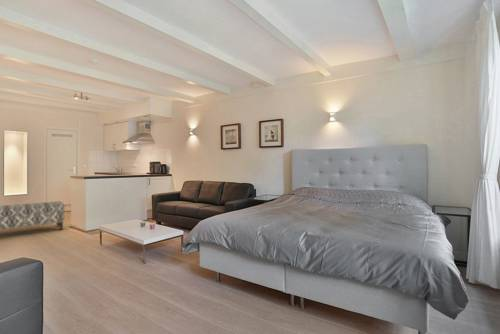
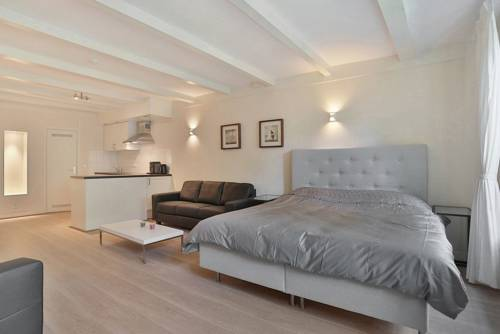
- bench (27, 218)
